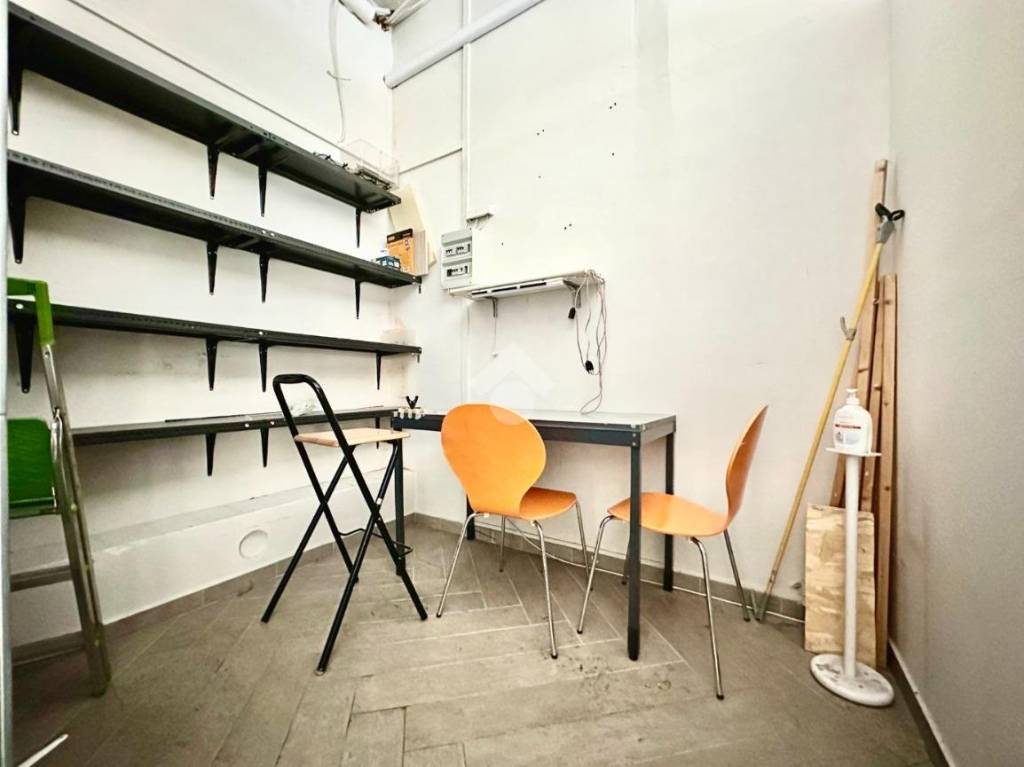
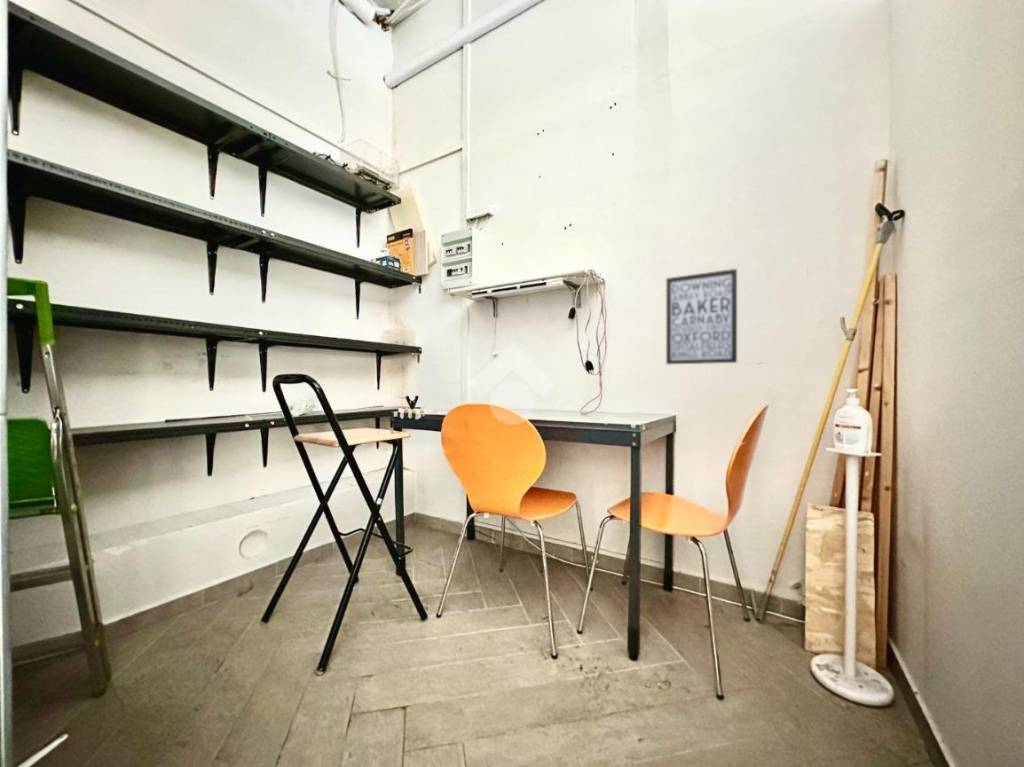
+ wall art (700, 318)
